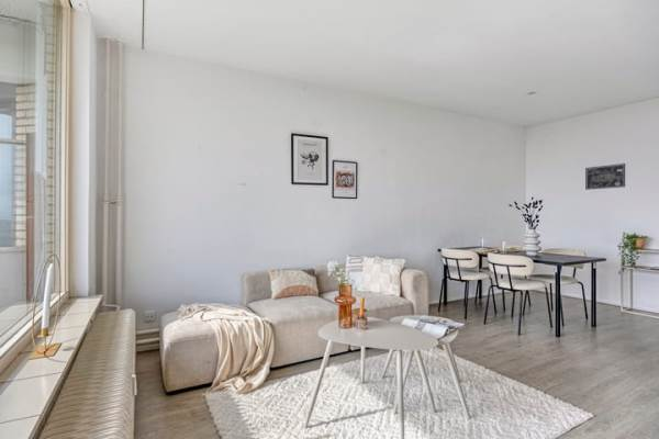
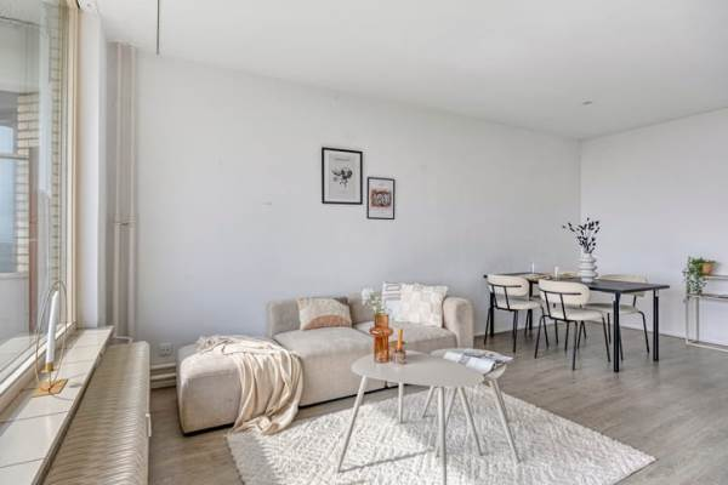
- wall art (604, 177)
